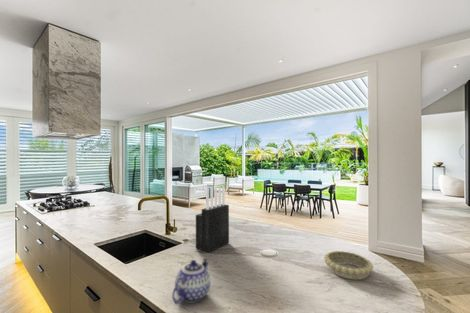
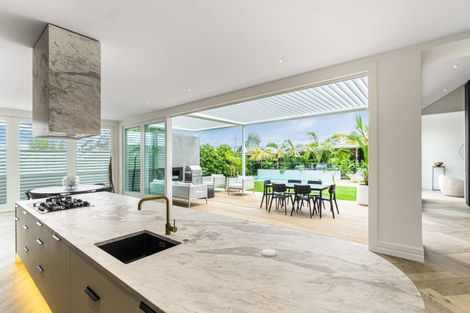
- knife block (211, 215)
- decorative bowl (347, 263)
- teapot (192, 278)
